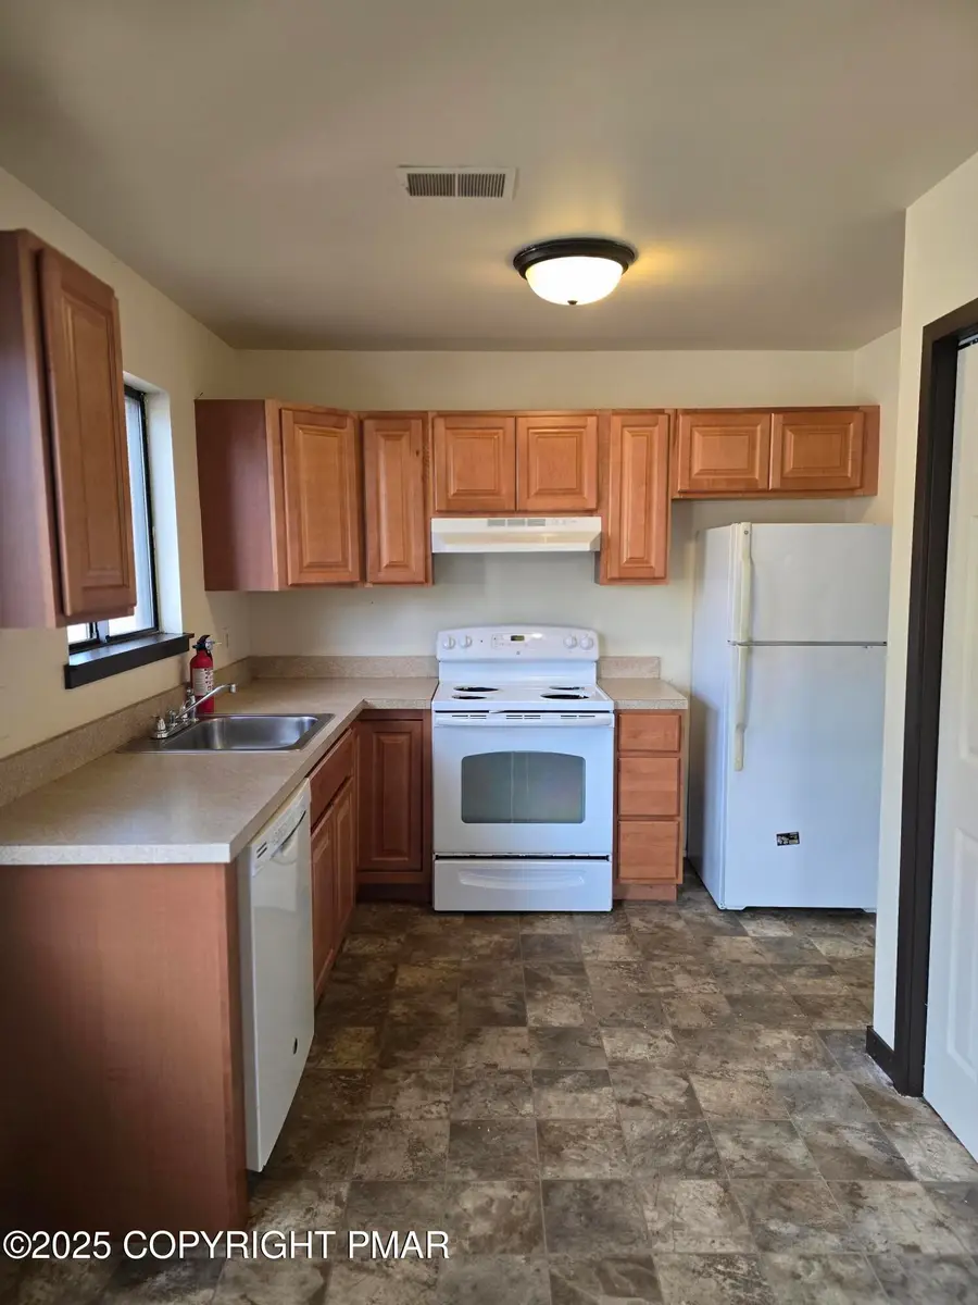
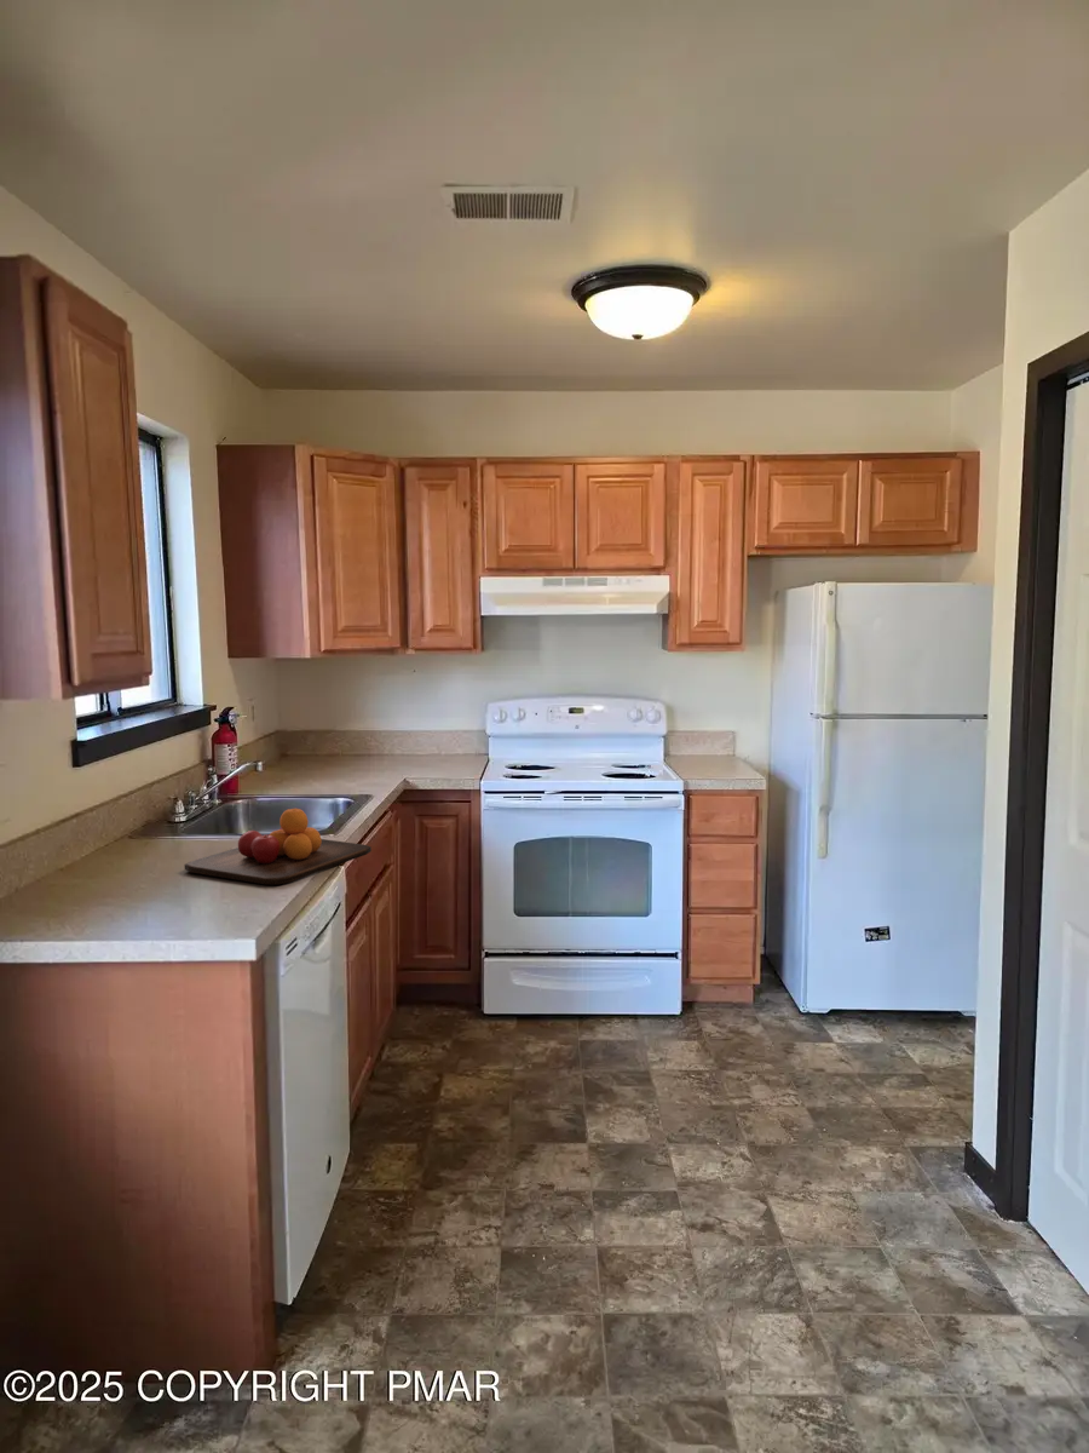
+ chopping board (280, 834)
